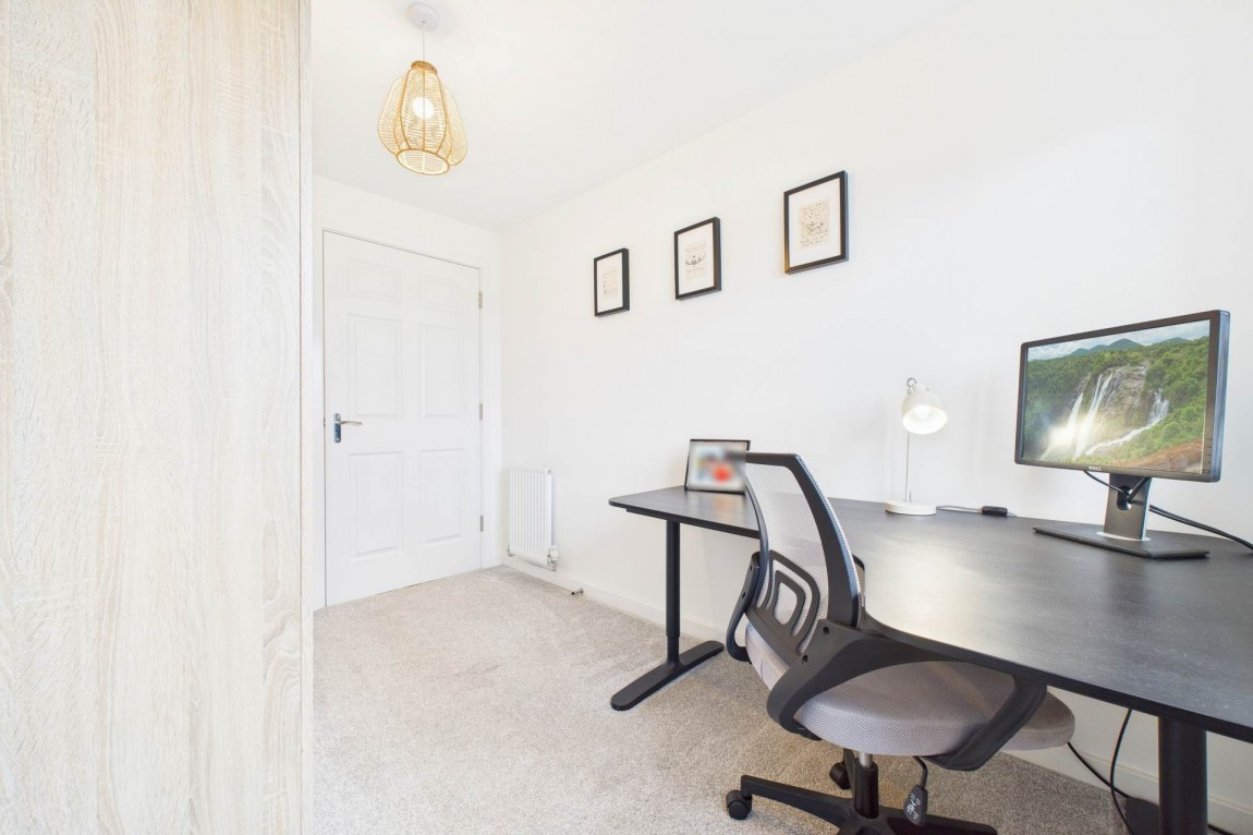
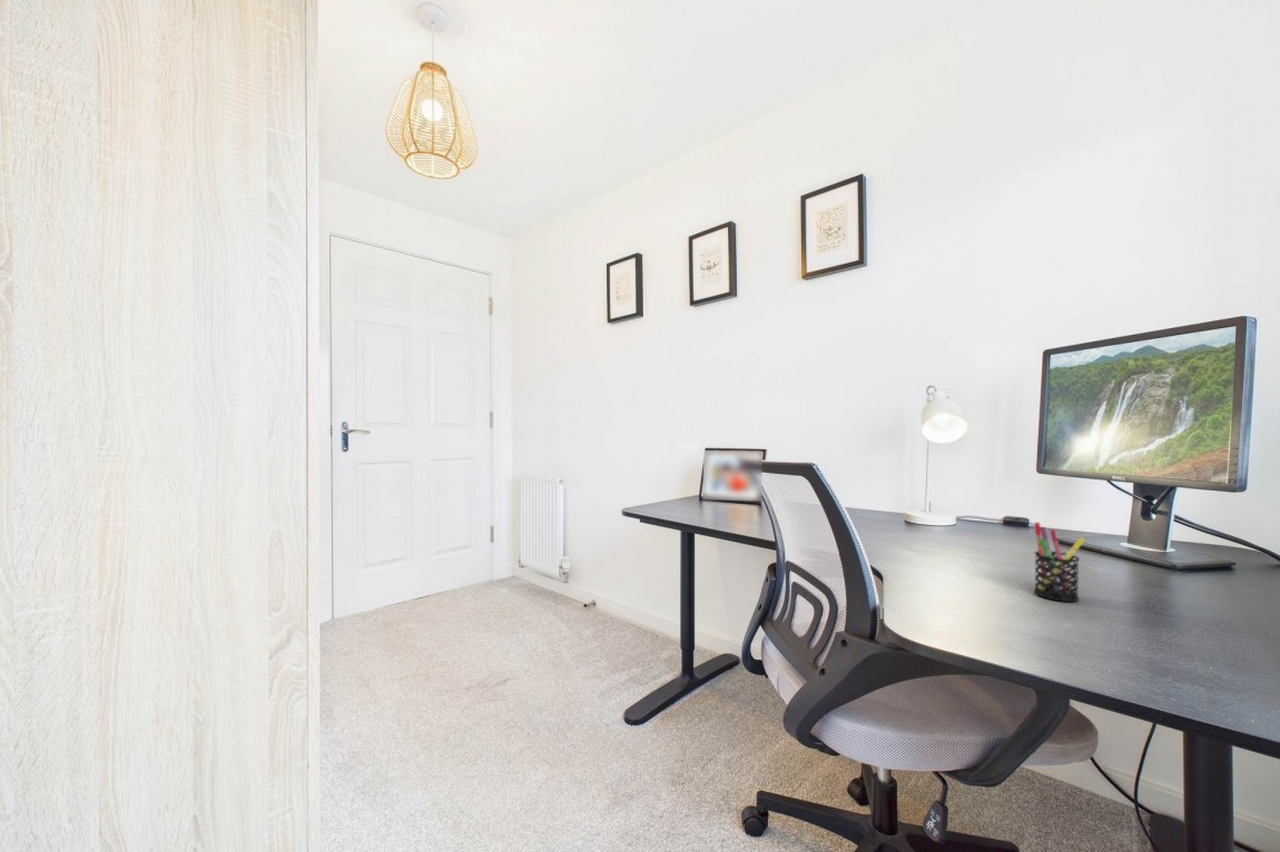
+ pen holder (1051, 559)
